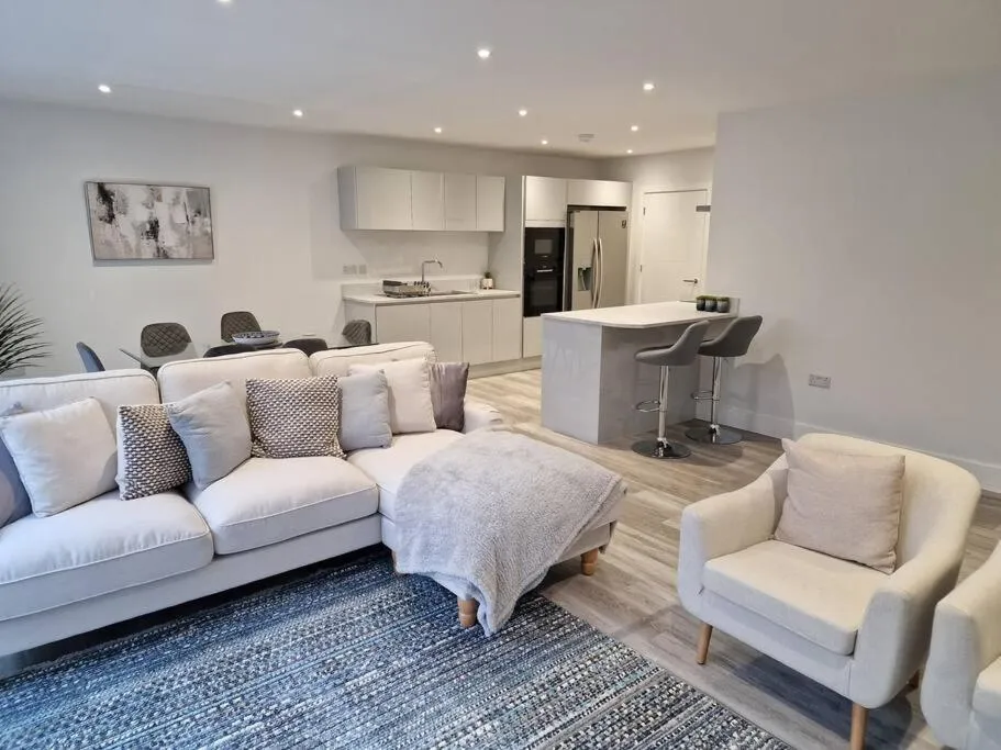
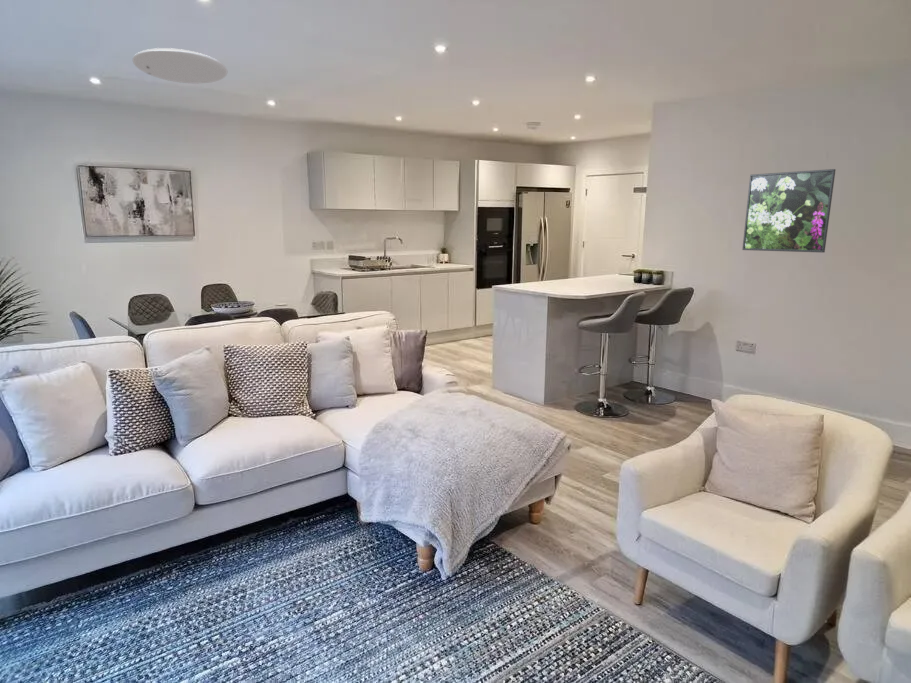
+ ceiling light (181, 67)
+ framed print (786, 212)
